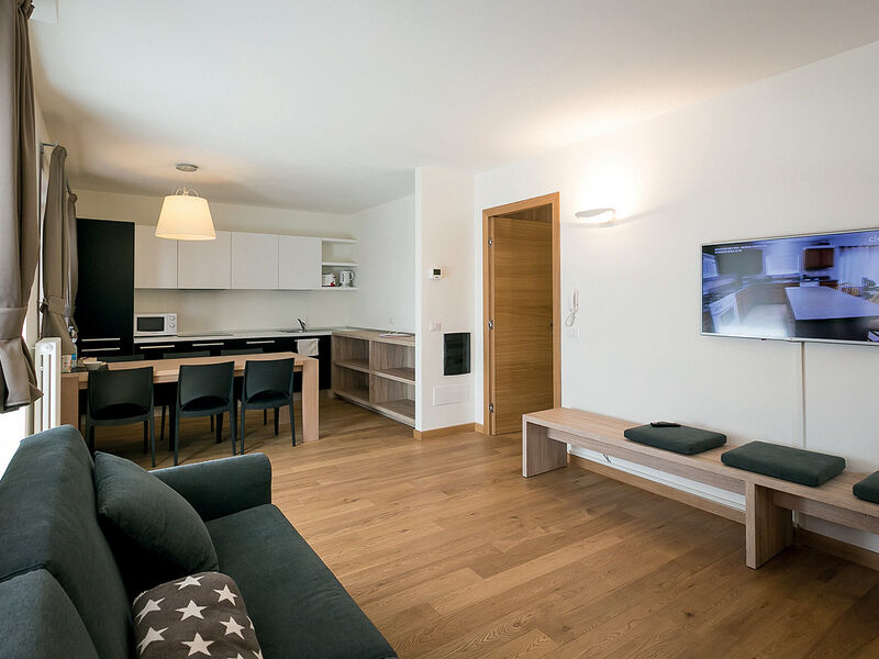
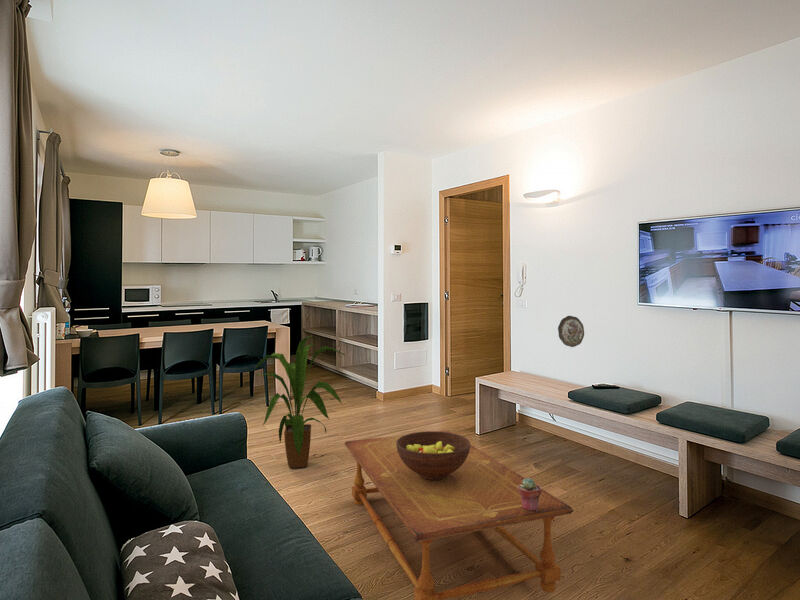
+ potted succulent (529, 492)
+ decorative plate (571, 331)
+ coffee table (437, 504)
+ fruit bowl (433, 458)
+ house plant (299, 396)
